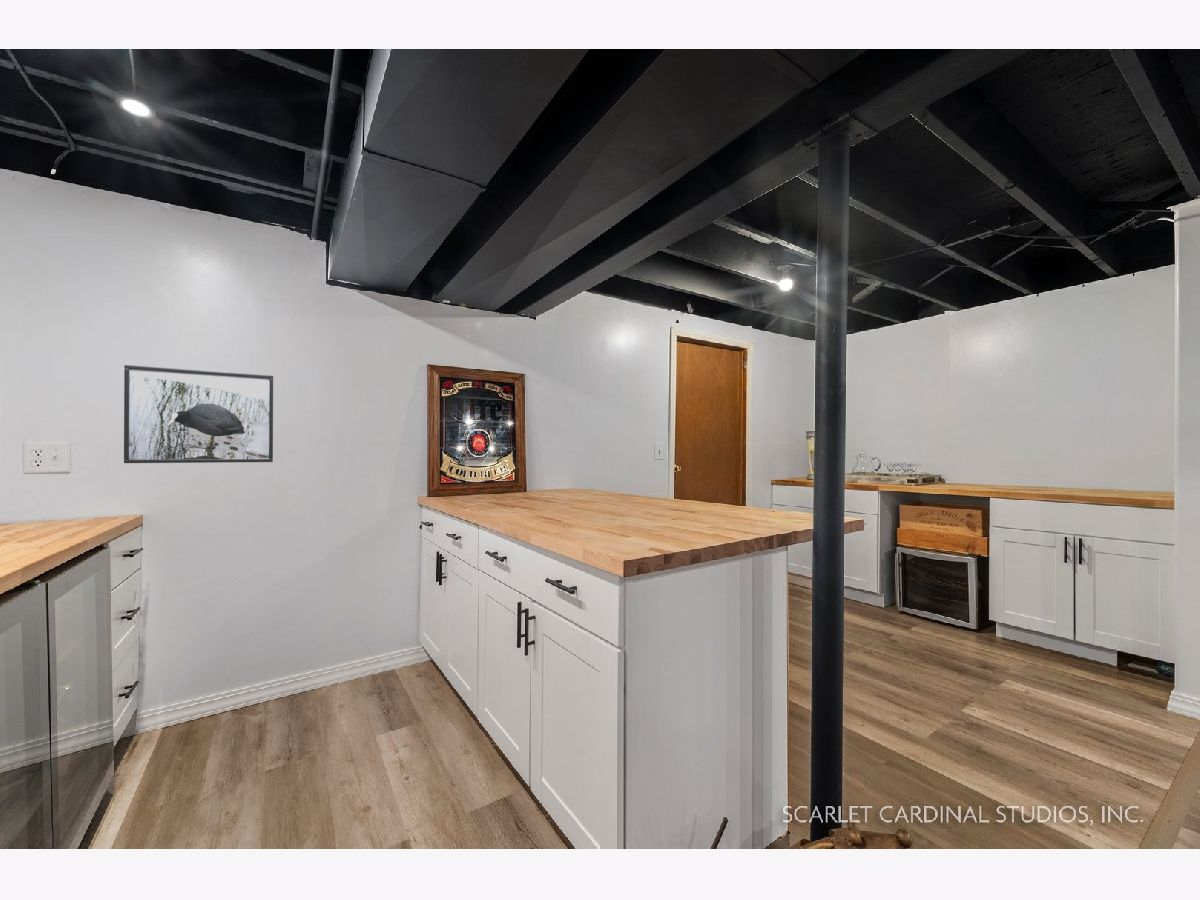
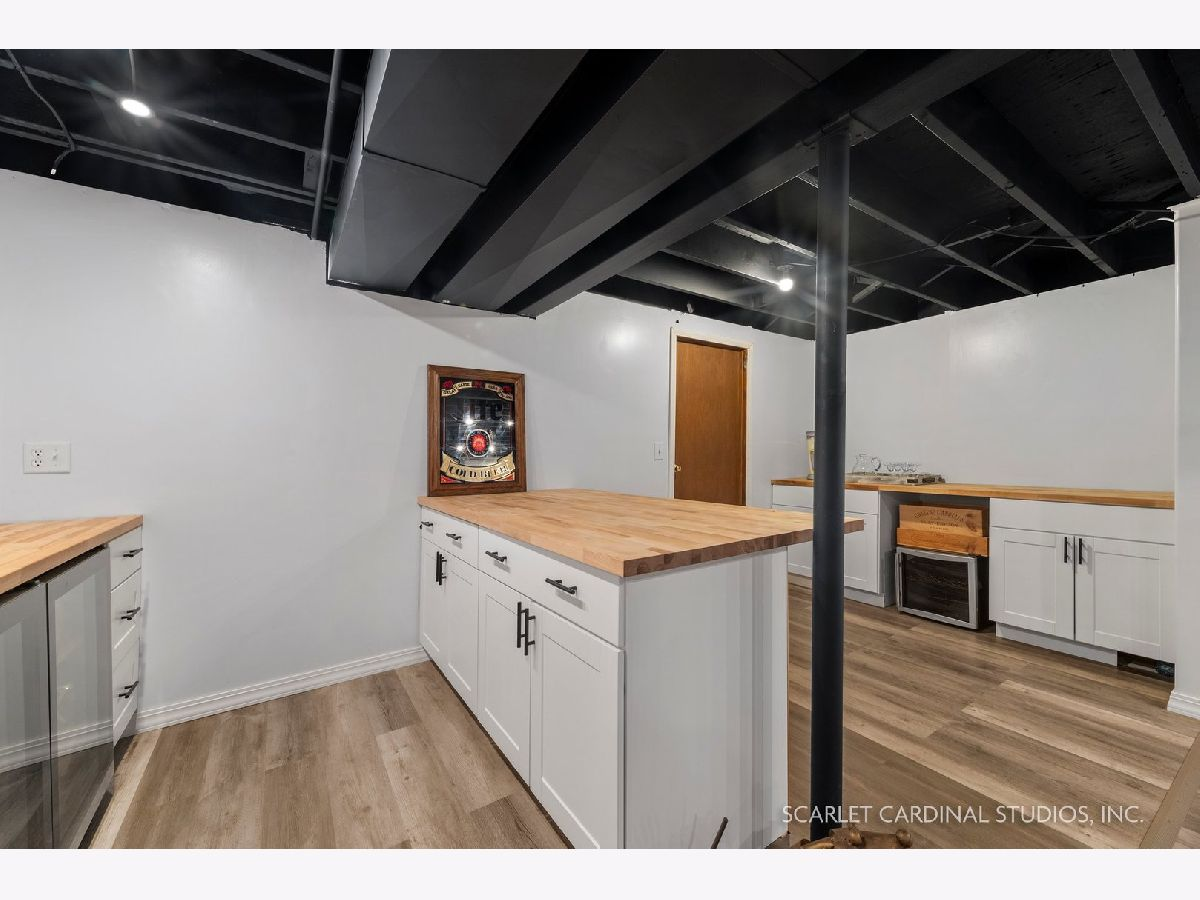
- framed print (203, 416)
